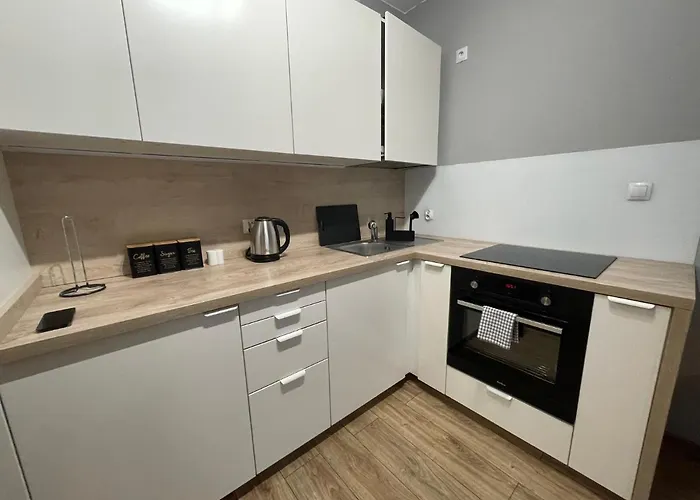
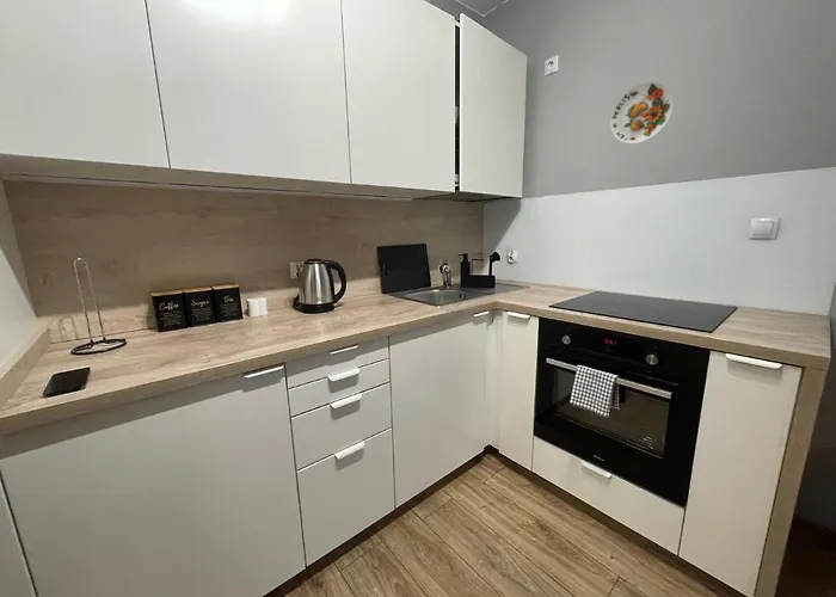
+ decorative plate (640, 113)
